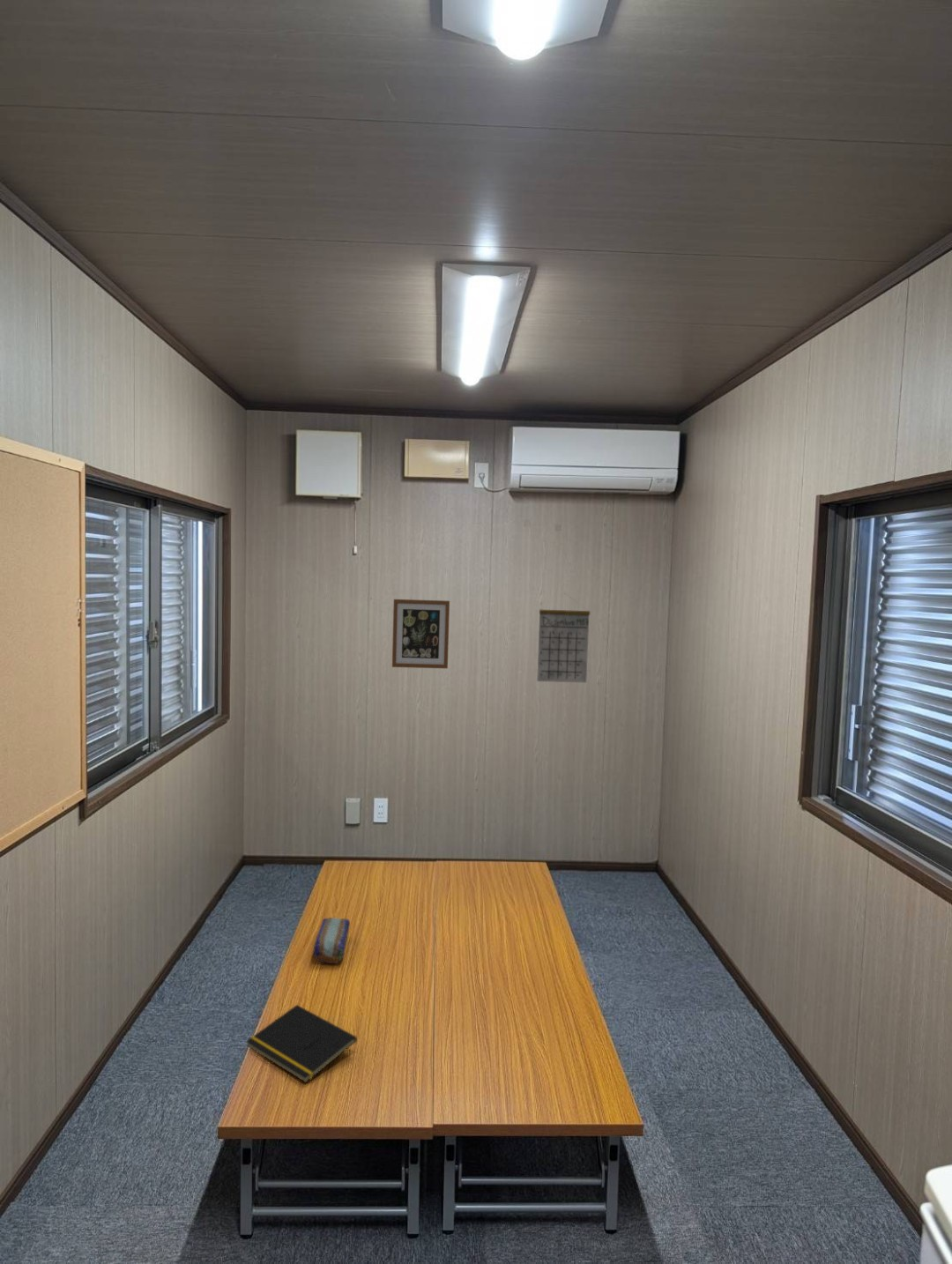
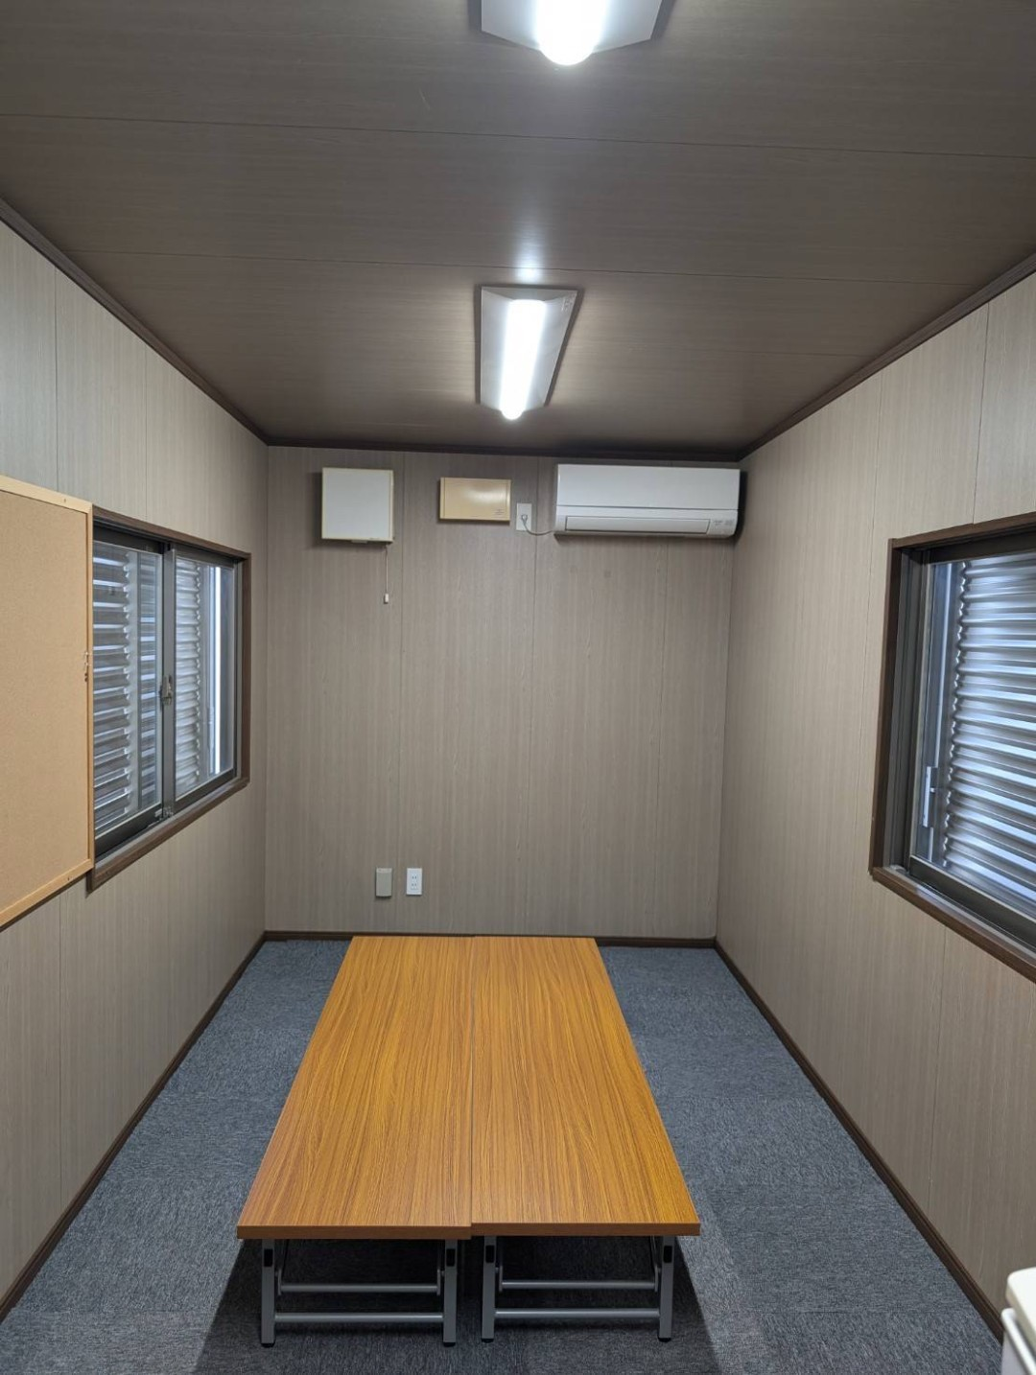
- notepad (301, 1041)
- pencil case (331, 939)
- calendar (563, 637)
- wall art (420, 634)
